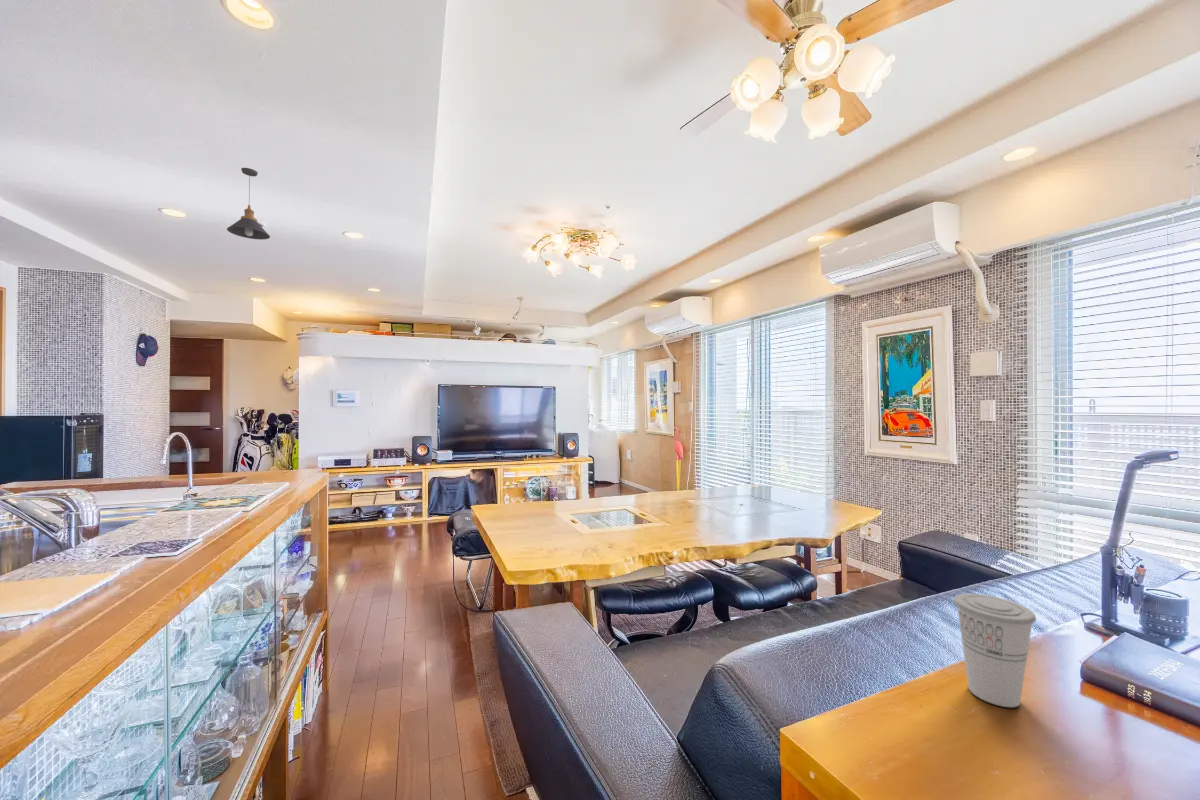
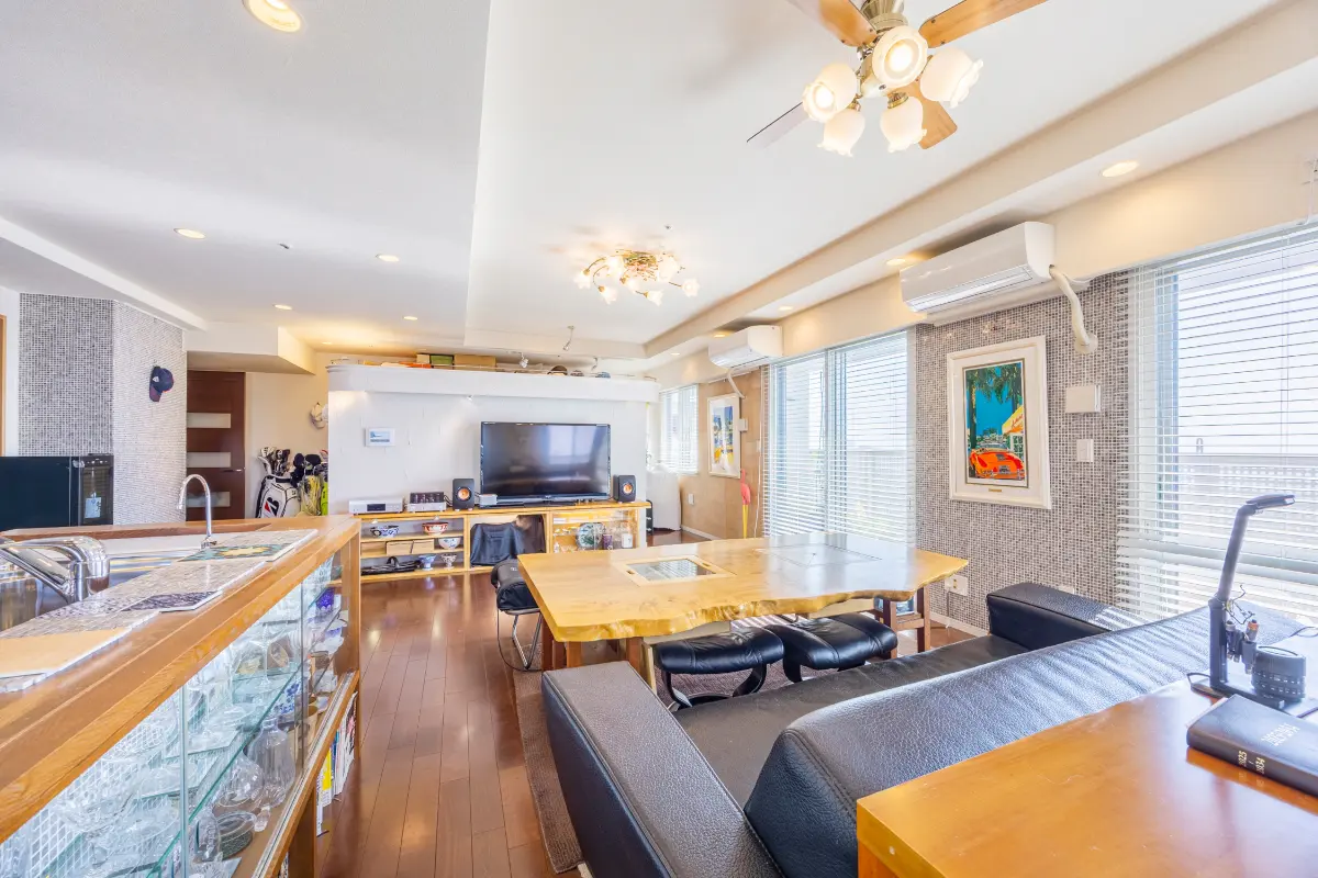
- cup (993, 649)
- pendant light (249, 205)
